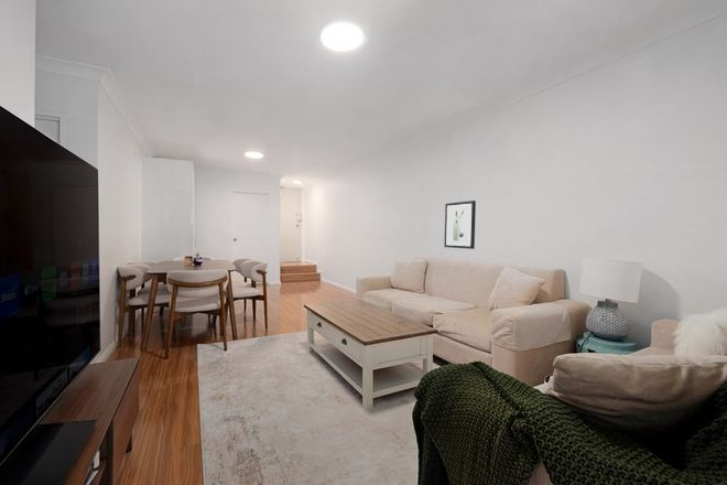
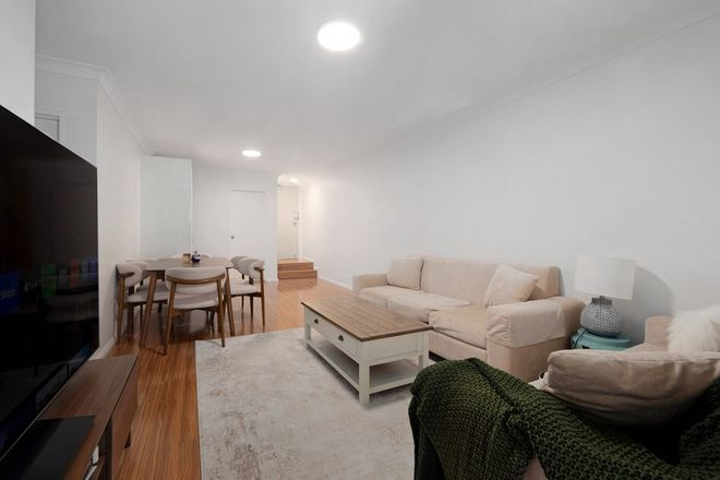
- wall art (458, 225)
